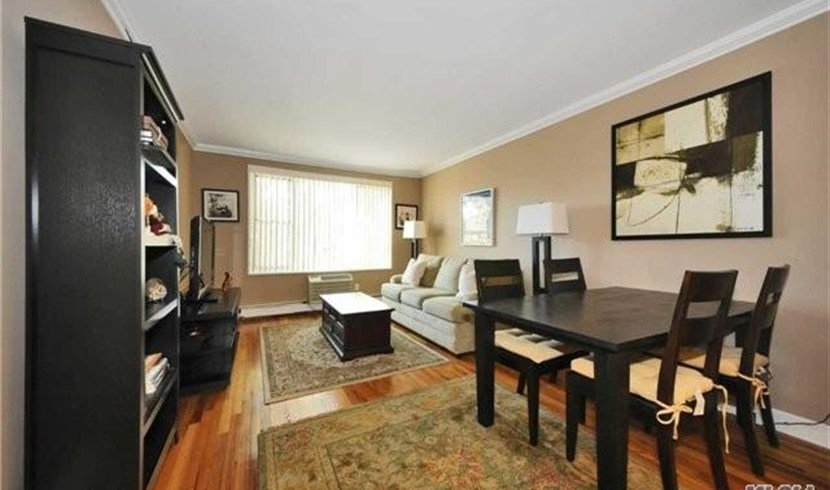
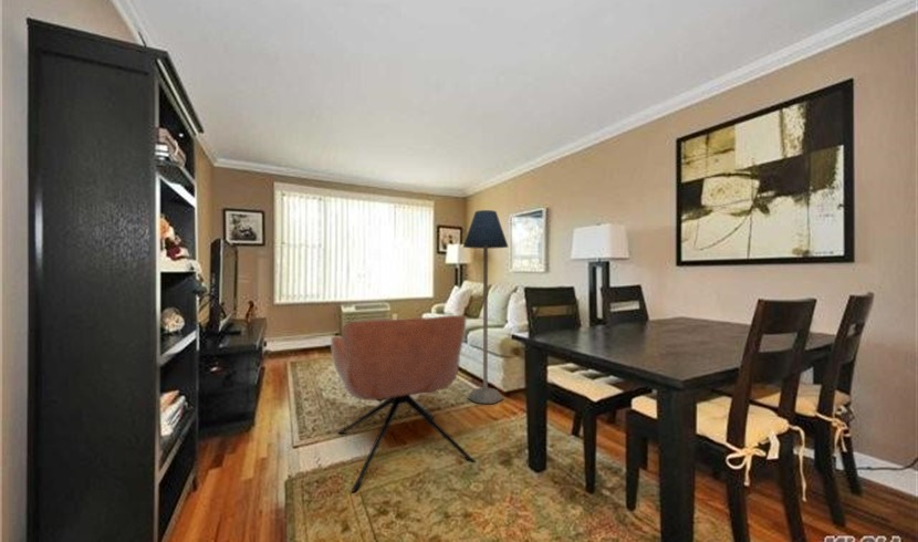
+ floor lamp (486, 304)
+ armchair (400, 377)
